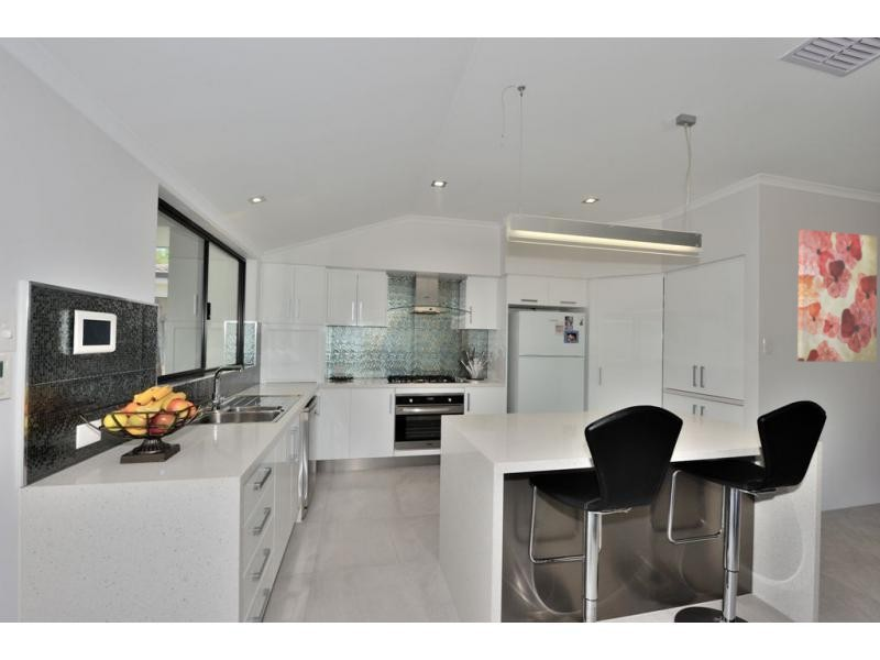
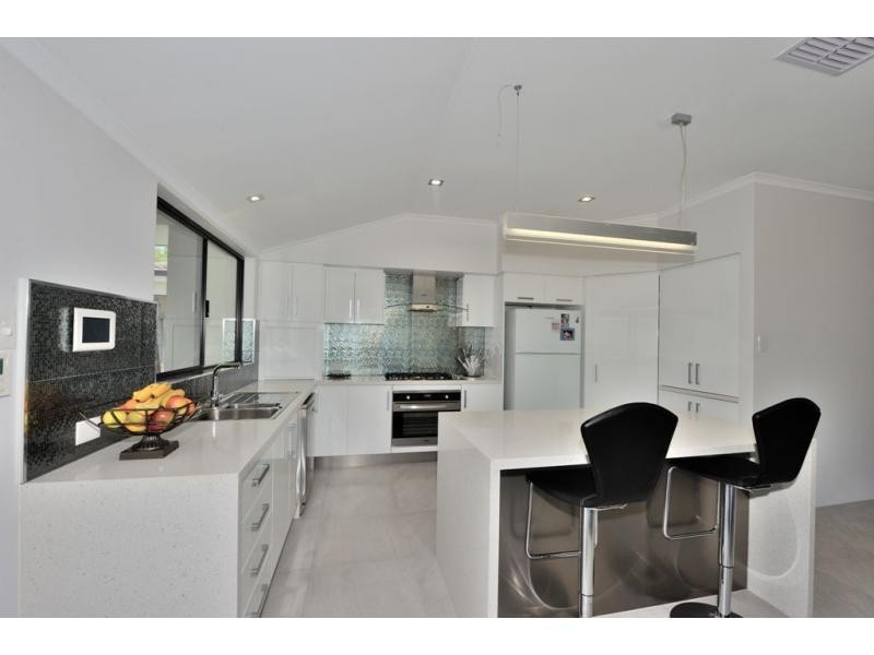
- wall art (838, 297)
